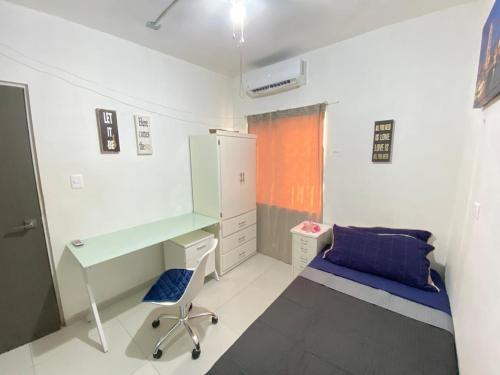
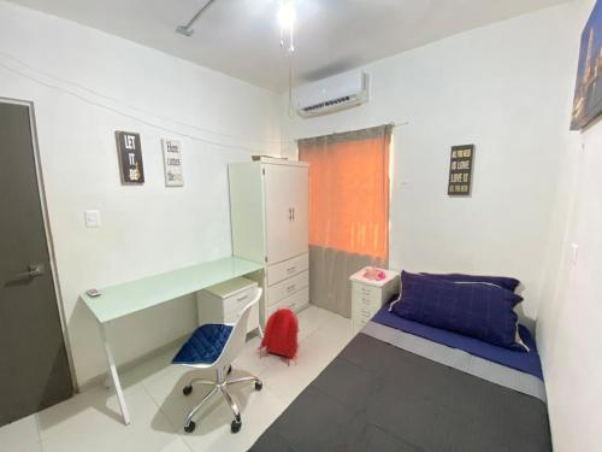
+ backpack (281, 331)
